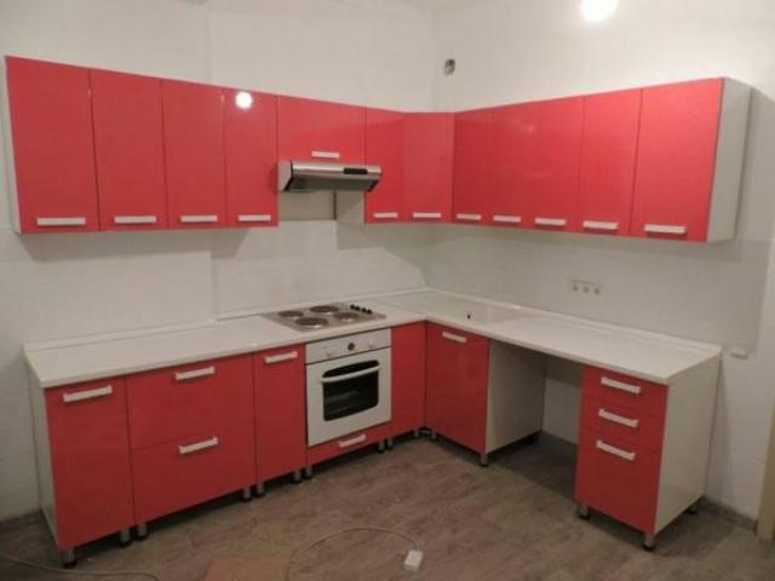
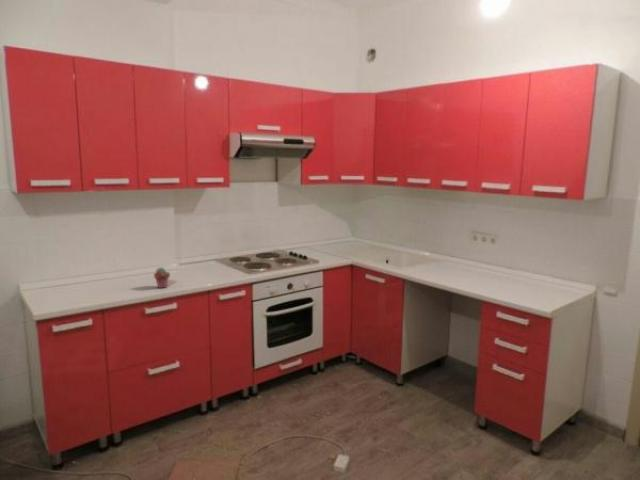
+ potted succulent (162, 277)
